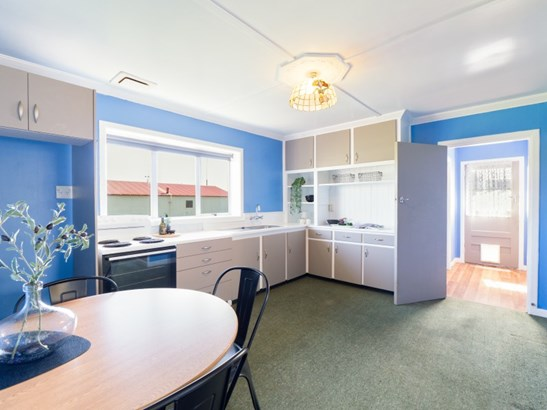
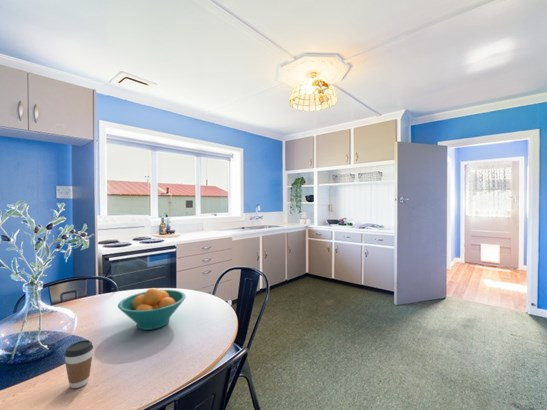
+ fruit bowl (153, 306)
+ coffee cup (79, 364)
